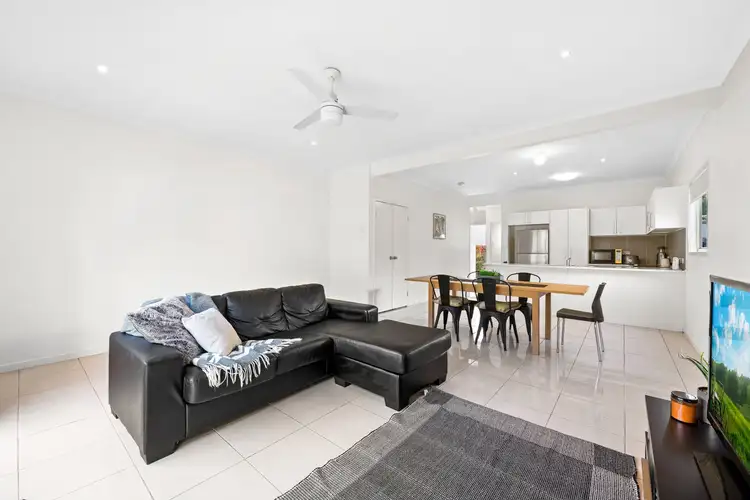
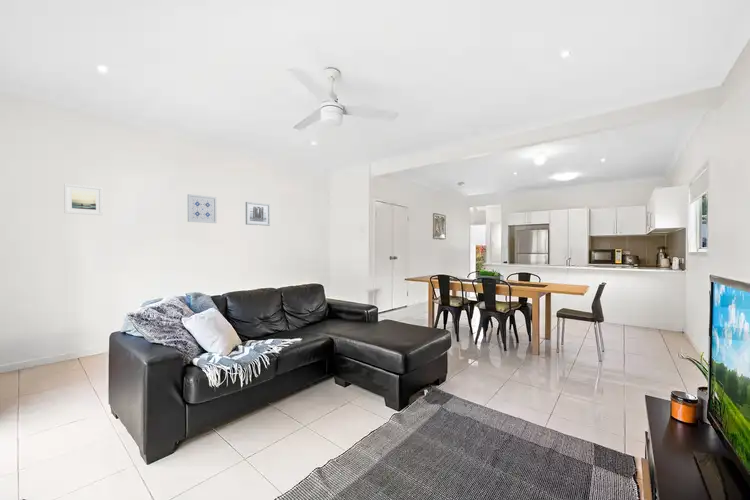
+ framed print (84, 200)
+ wall art (202, 209)
+ wall art (258, 214)
